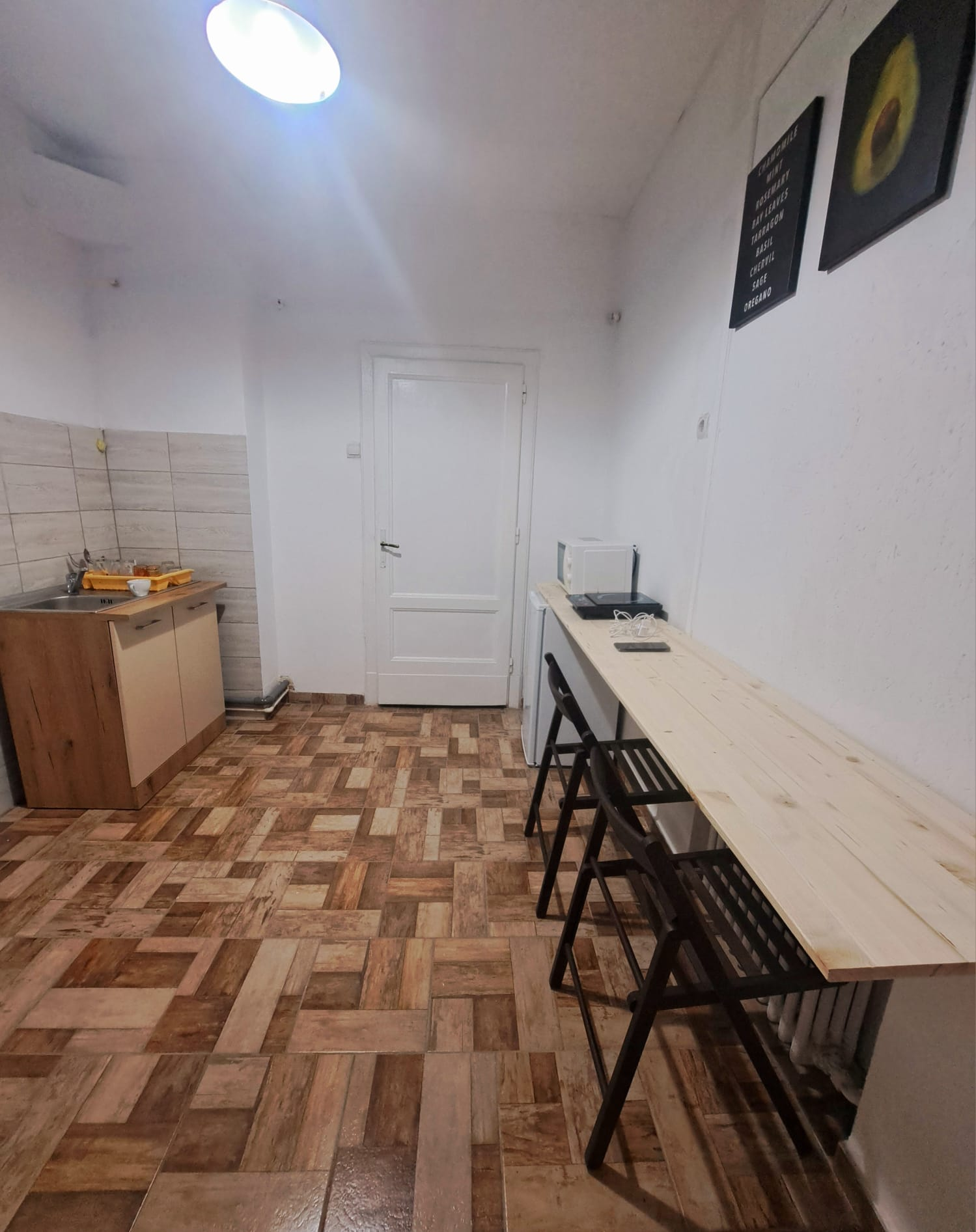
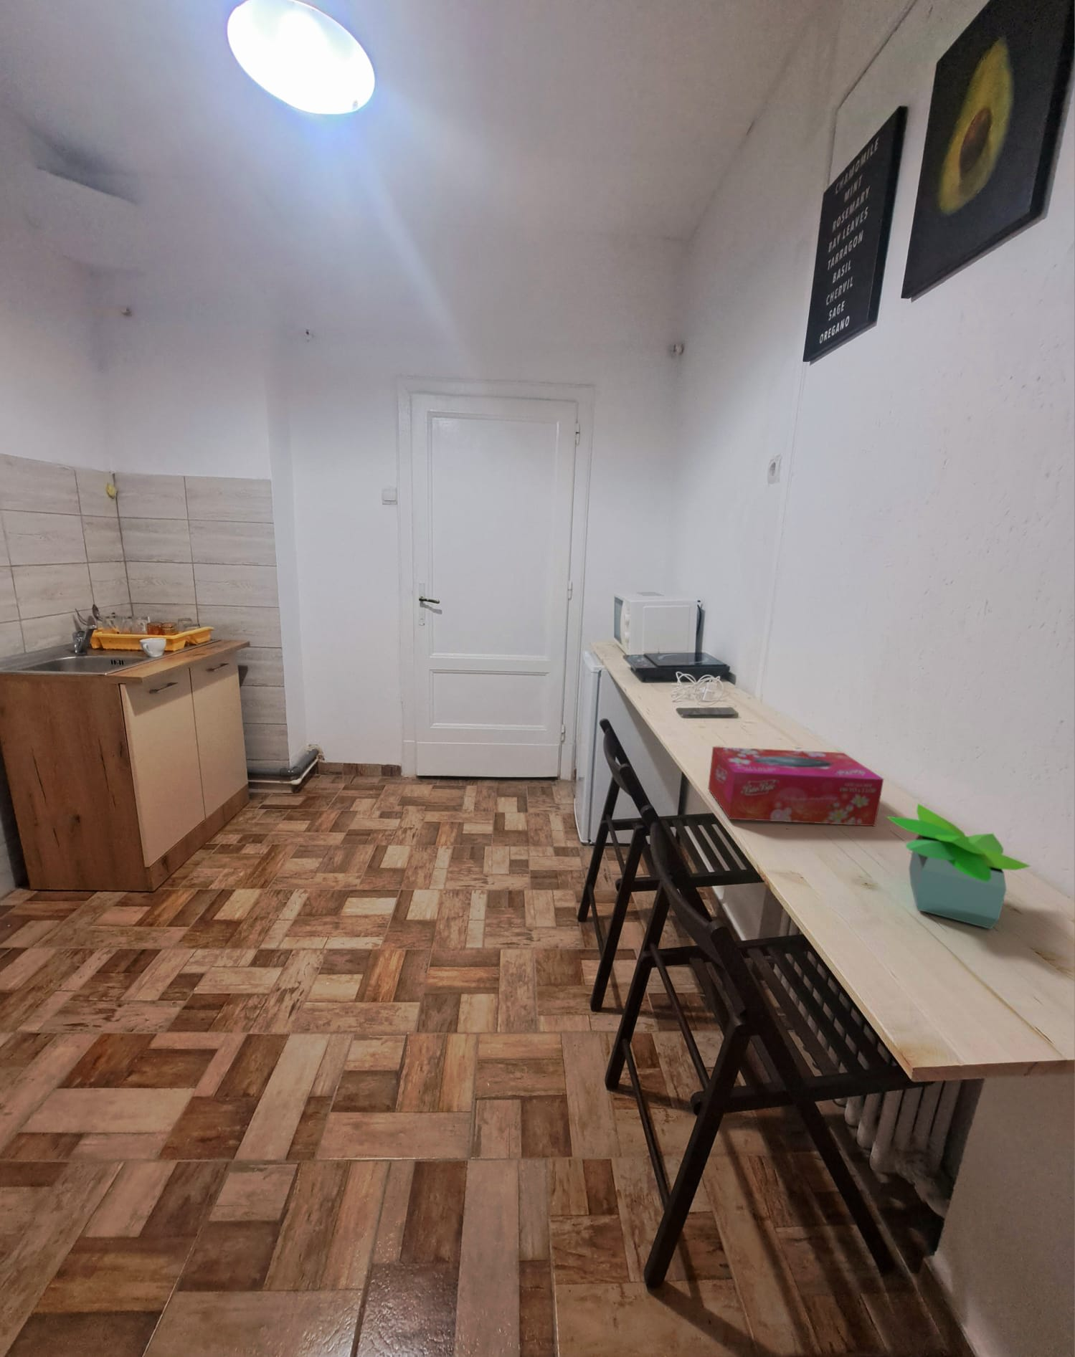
+ potted plant (947, 864)
+ tissue box (789, 783)
